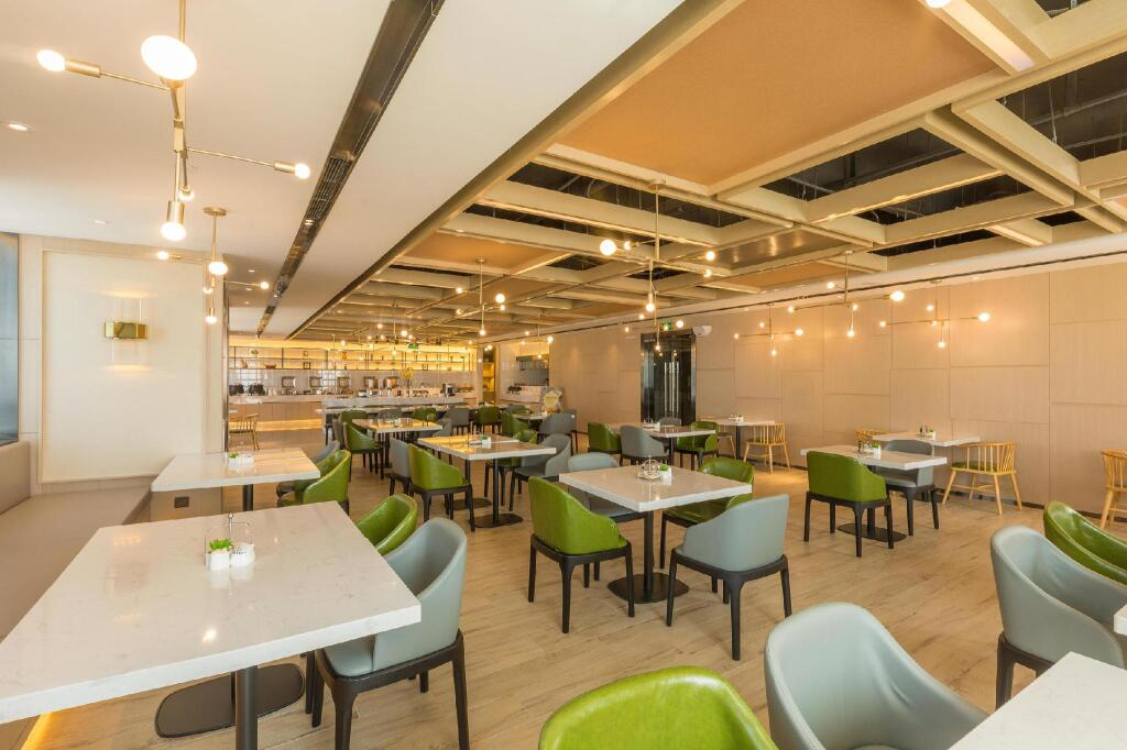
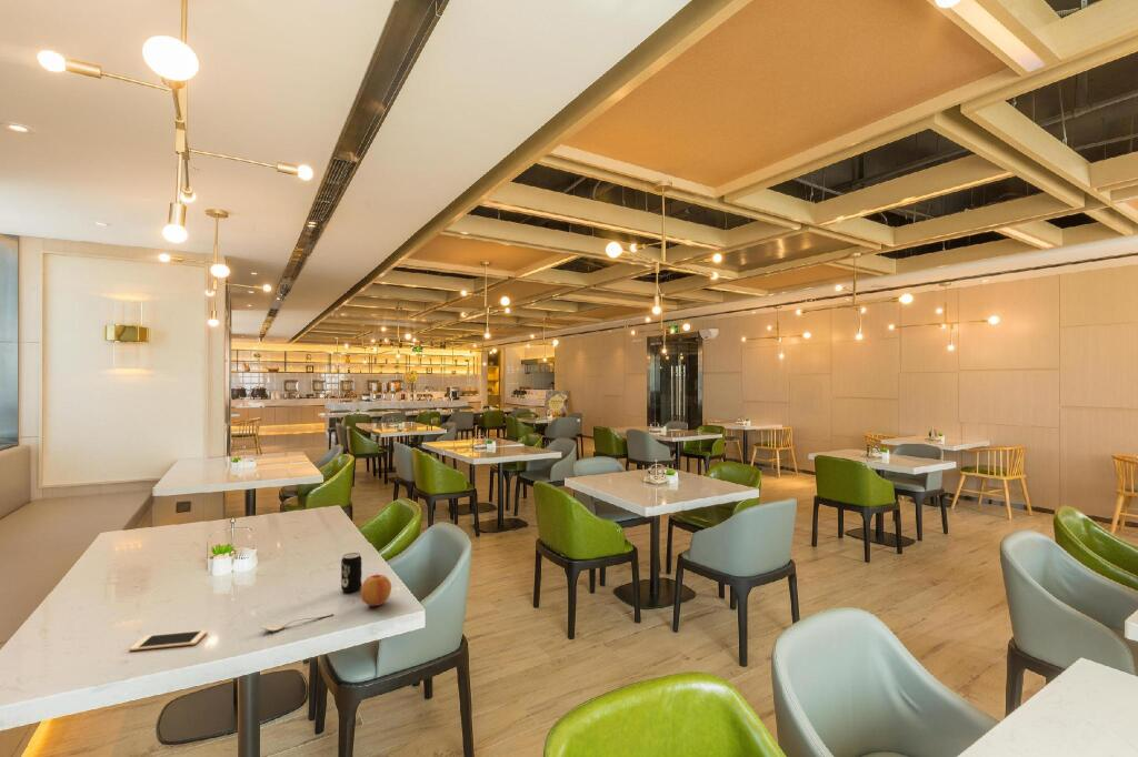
+ beverage can (351, 572)
+ spoon (298, 619)
+ apple (376, 588)
+ cell phone (169, 639)
